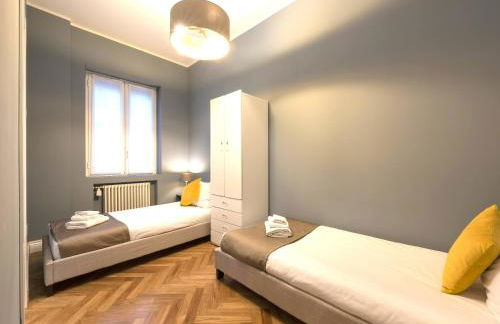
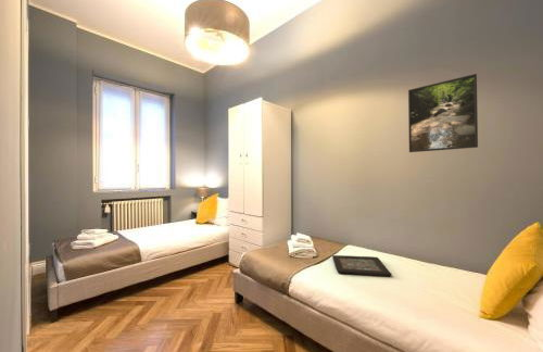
+ decorative tray (358, 264)
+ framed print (440, 116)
